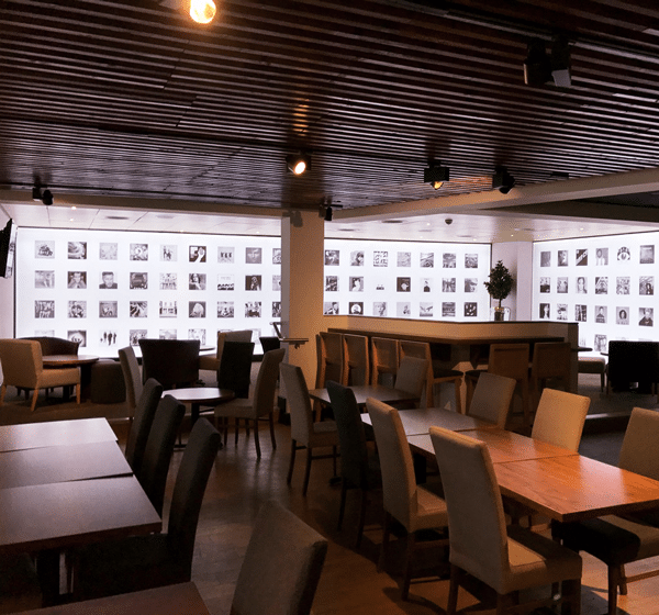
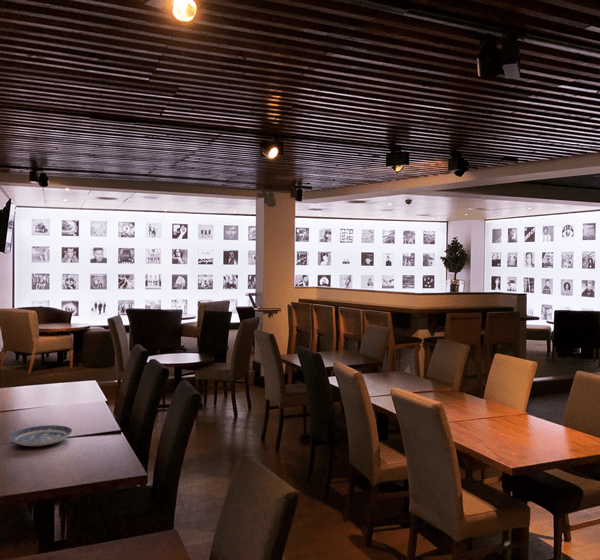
+ plate (41, 437)
